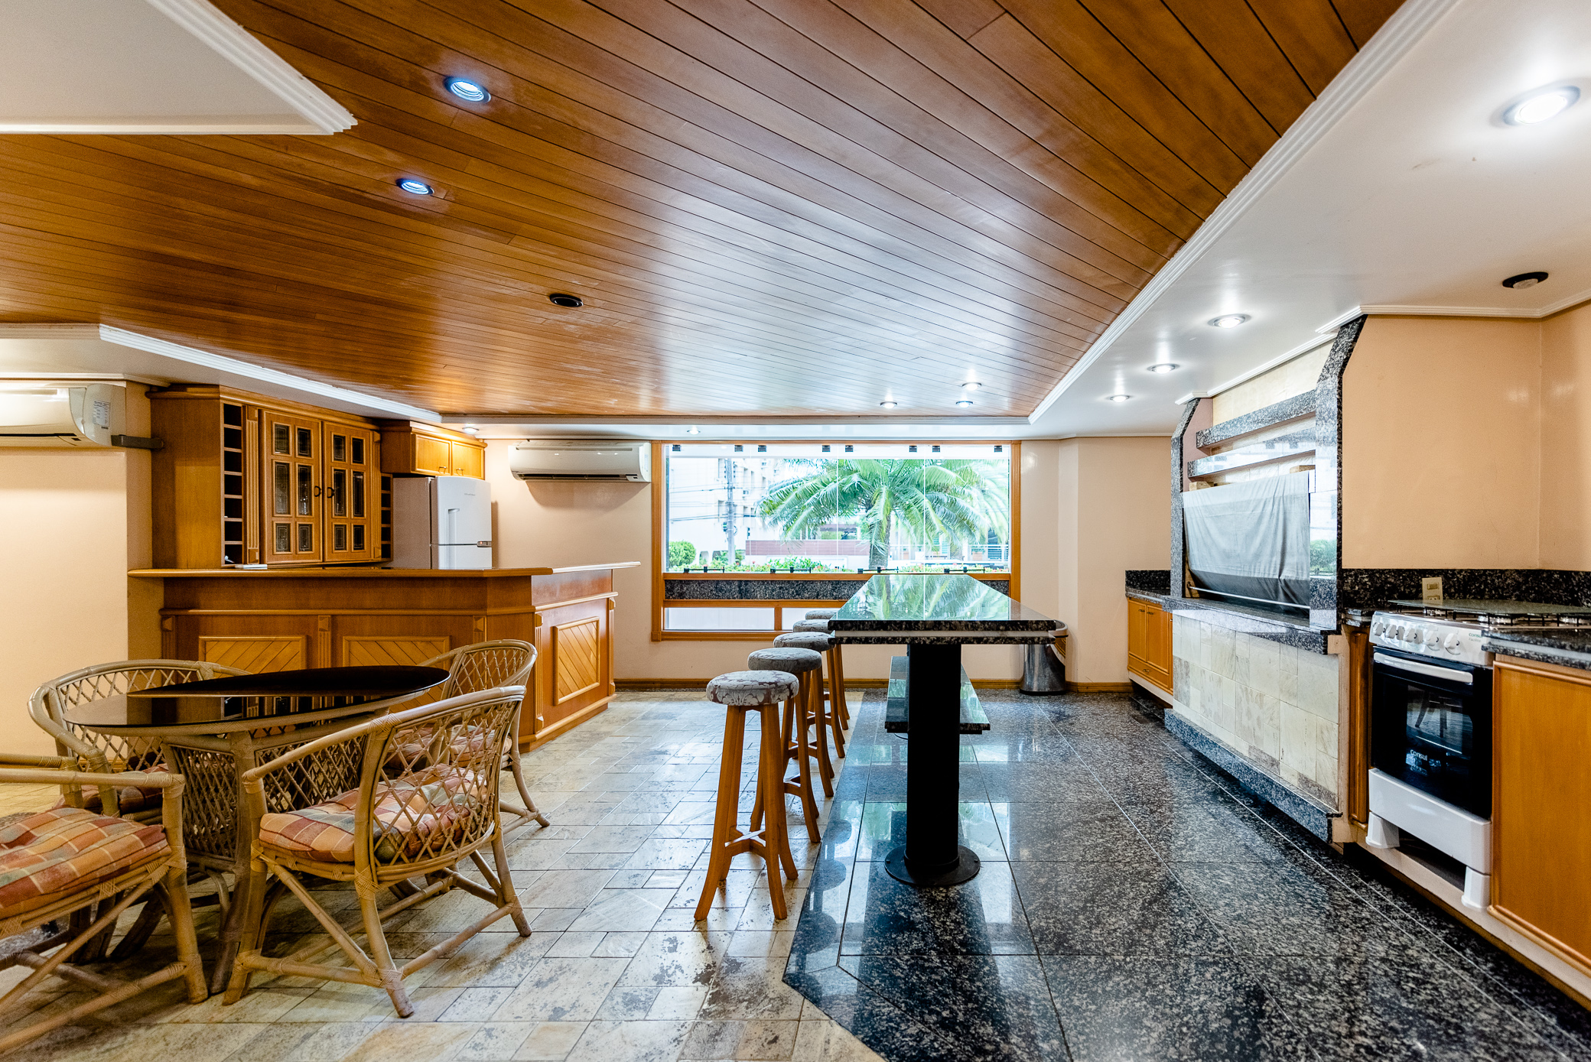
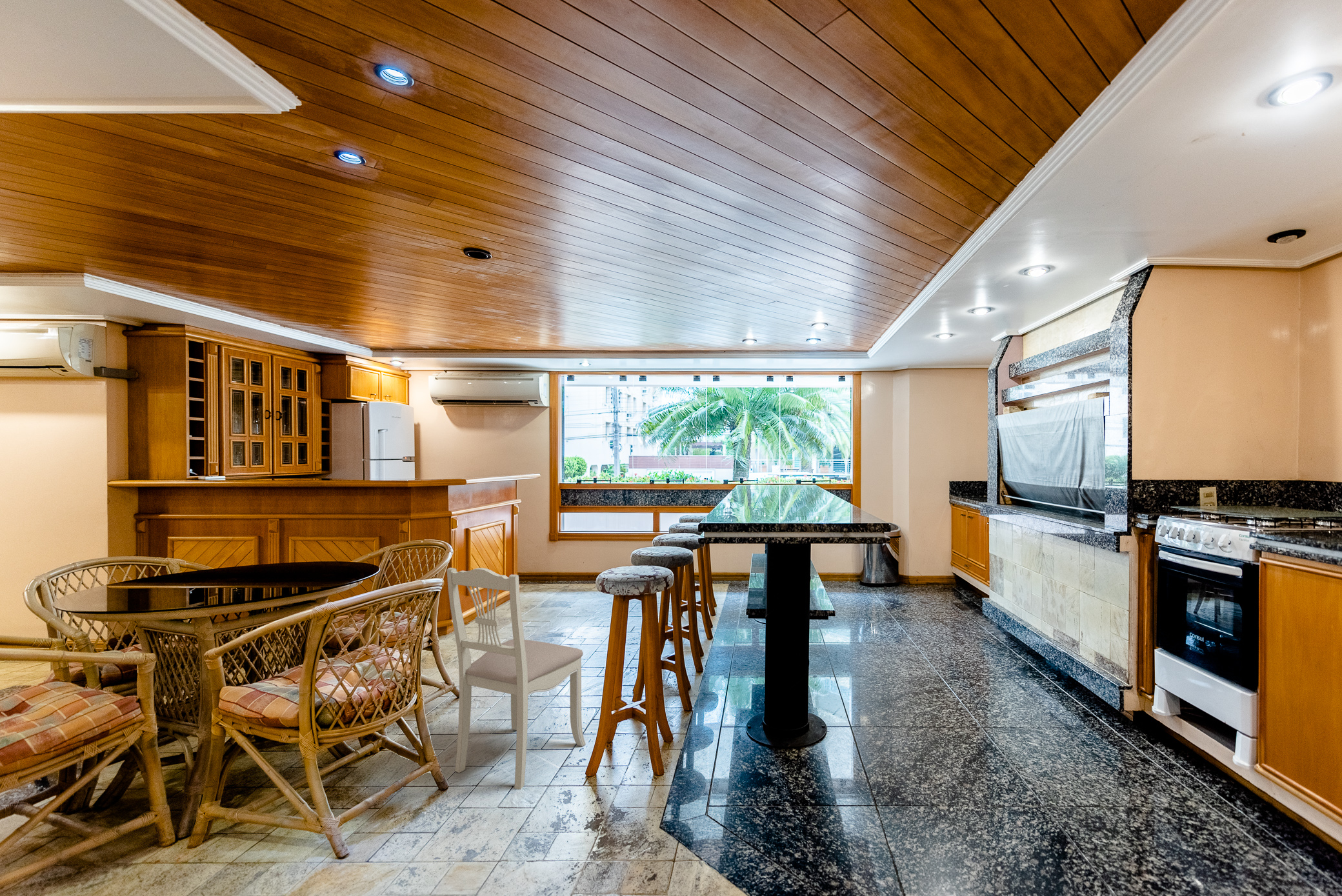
+ dining chair (519, 657)
